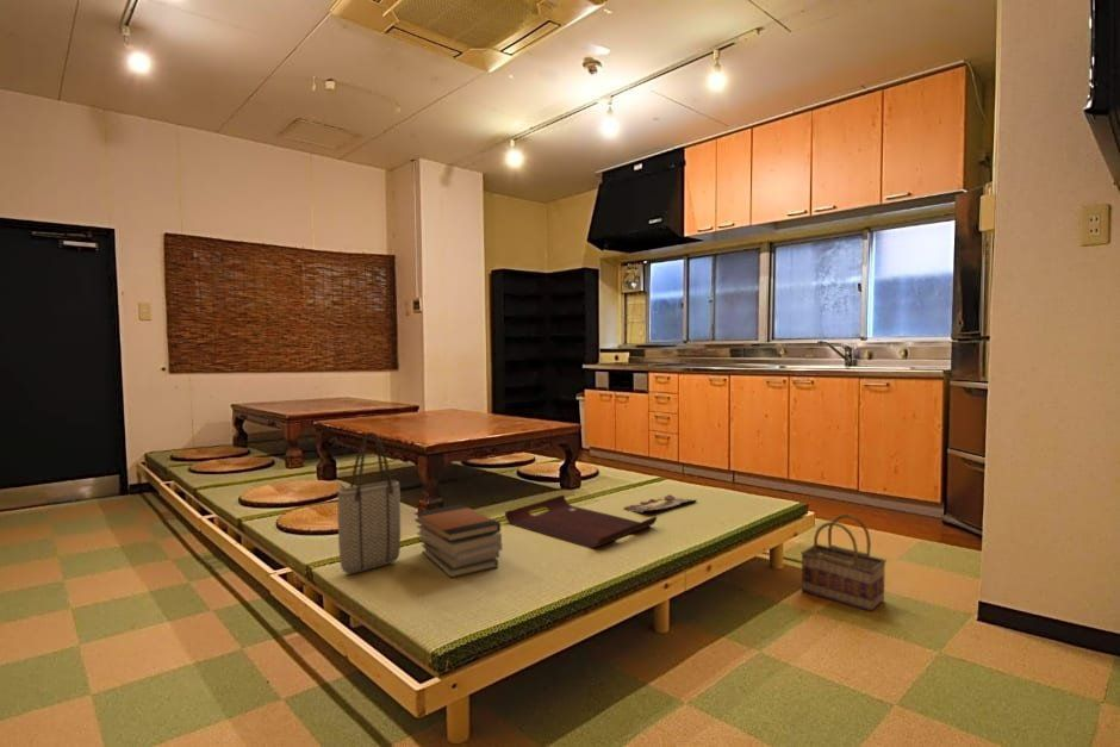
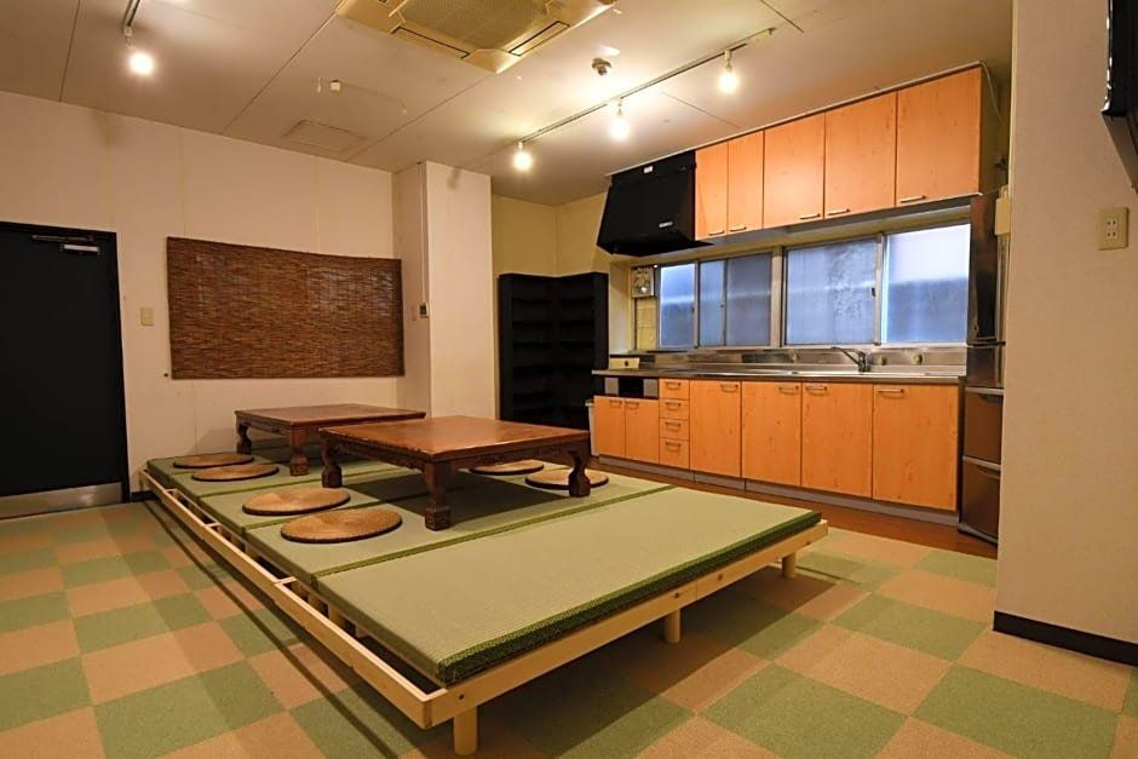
- book stack (458, 539)
- magazine (659, 504)
- basket (842, 556)
- serving tray (579, 519)
- tote bag (369, 500)
